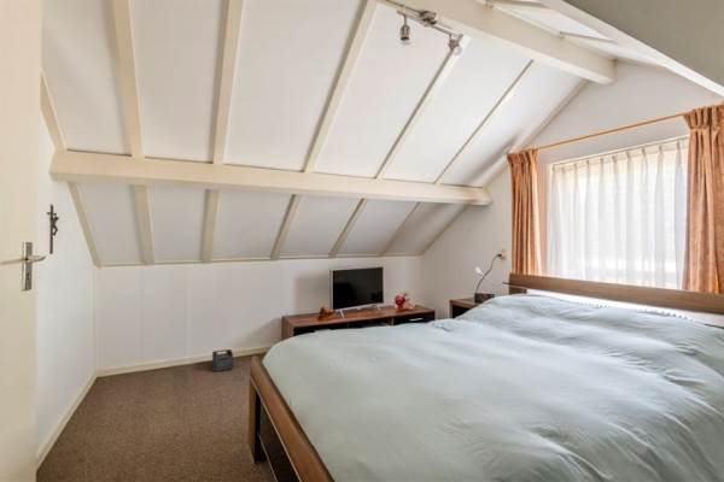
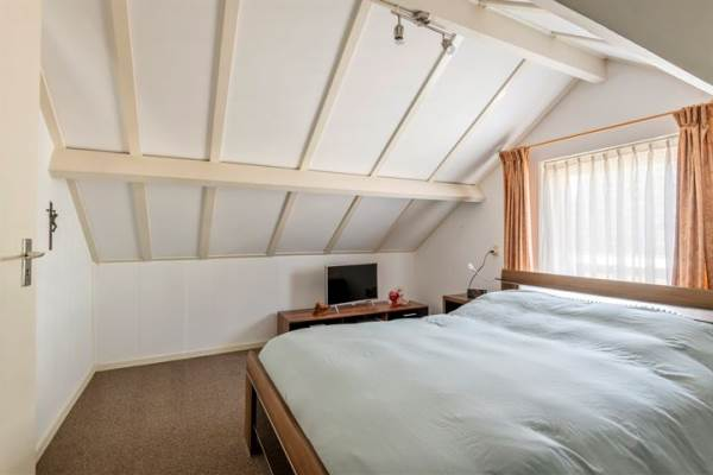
- storage bin (222, 359)
